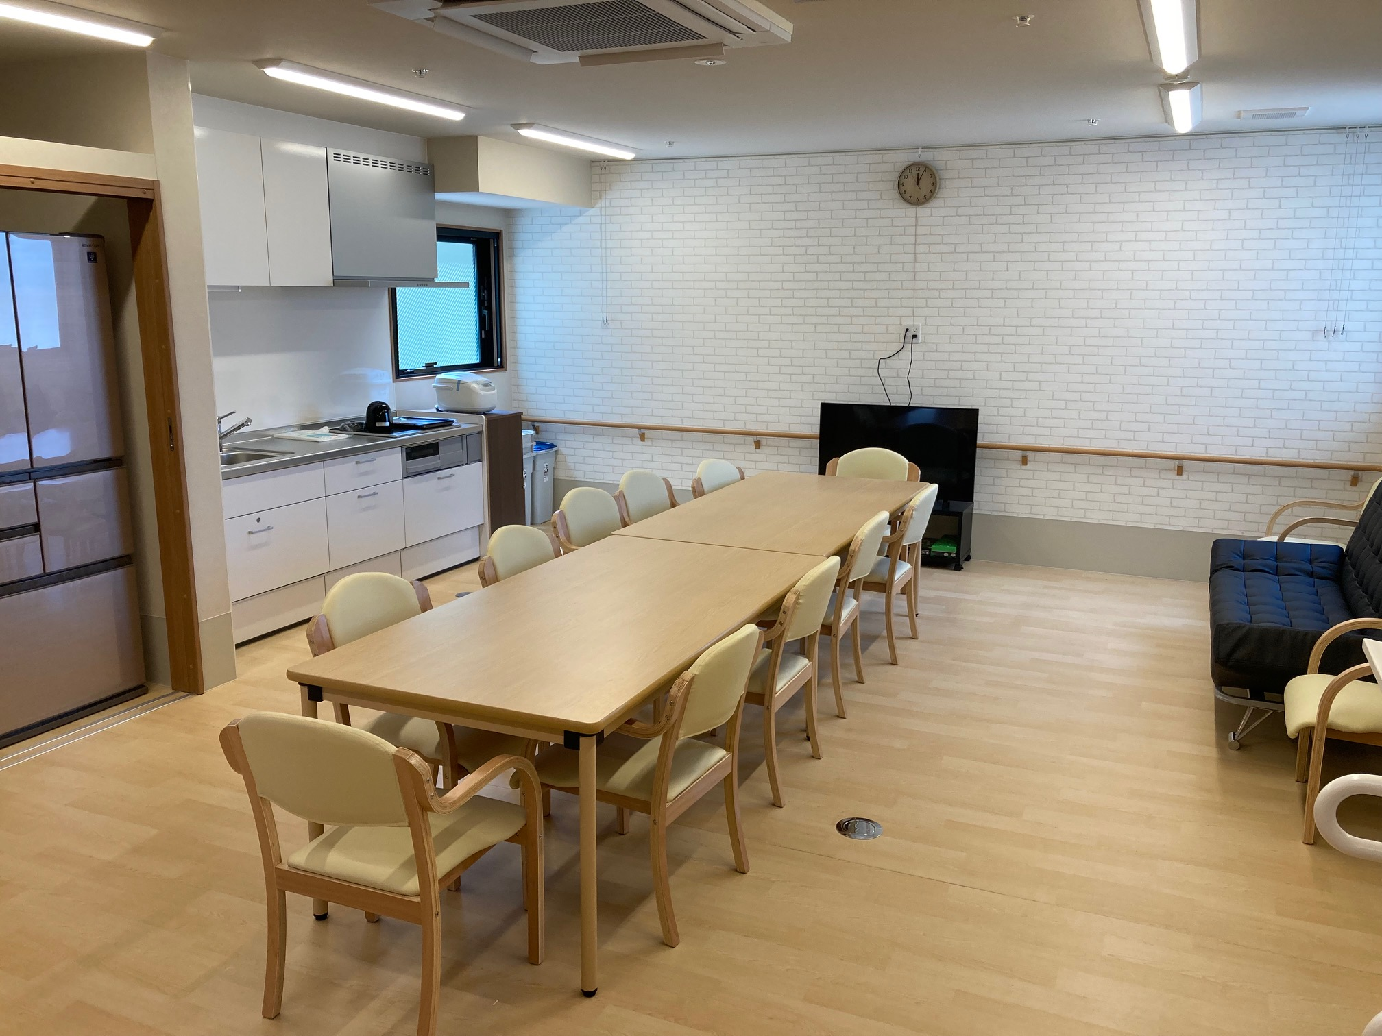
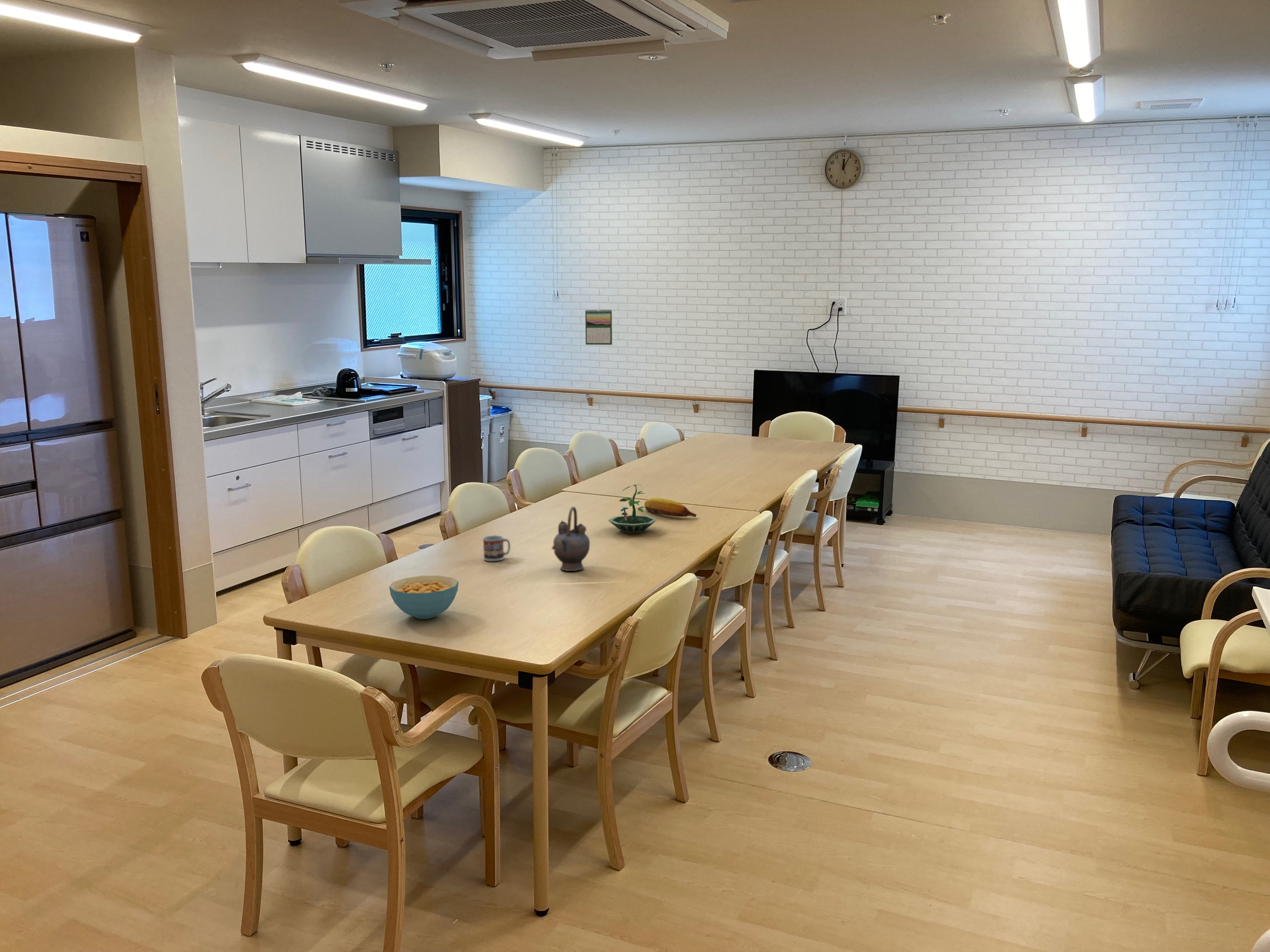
+ fruit (670, 505)
+ calendar (598, 327)
+ cereal bowl (425, 600)
+ teapot (569, 539)
+ terrarium (634, 494)
+ cup (496, 548)
